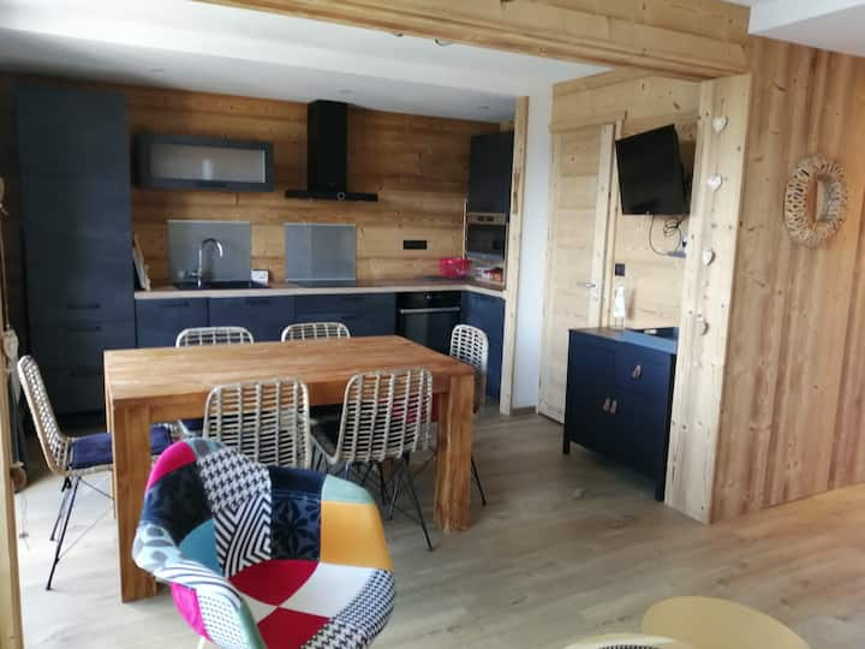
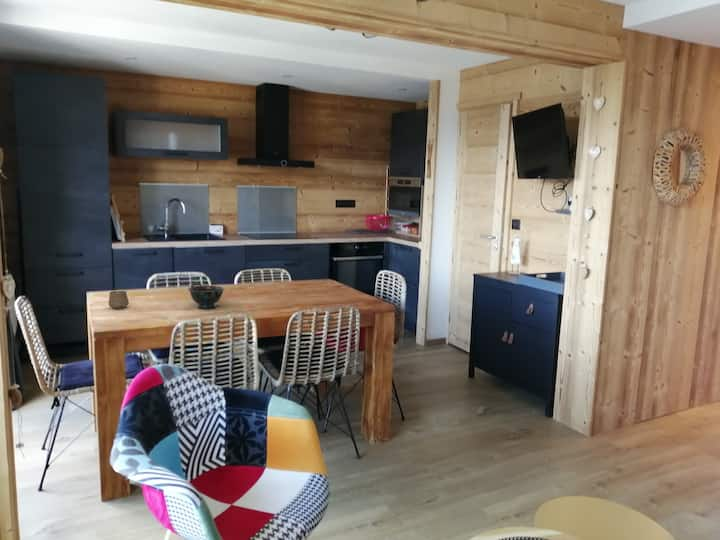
+ cup (118, 299)
+ bowl (206, 296)
